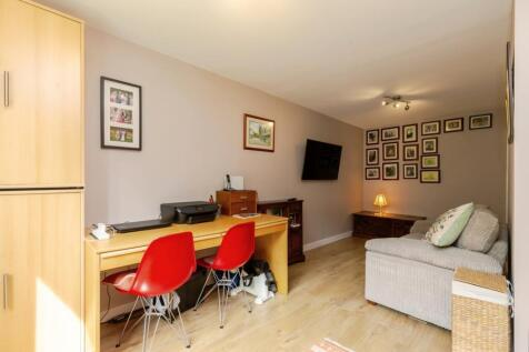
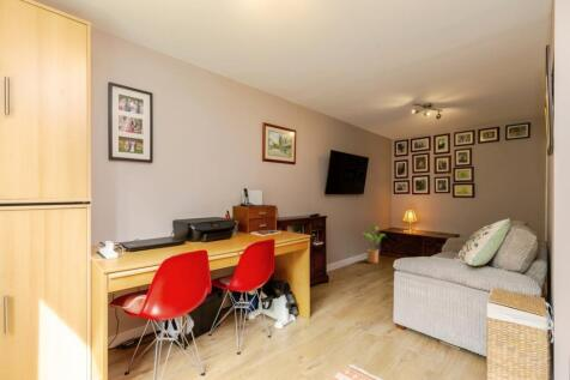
+ house plant (374, 245)
